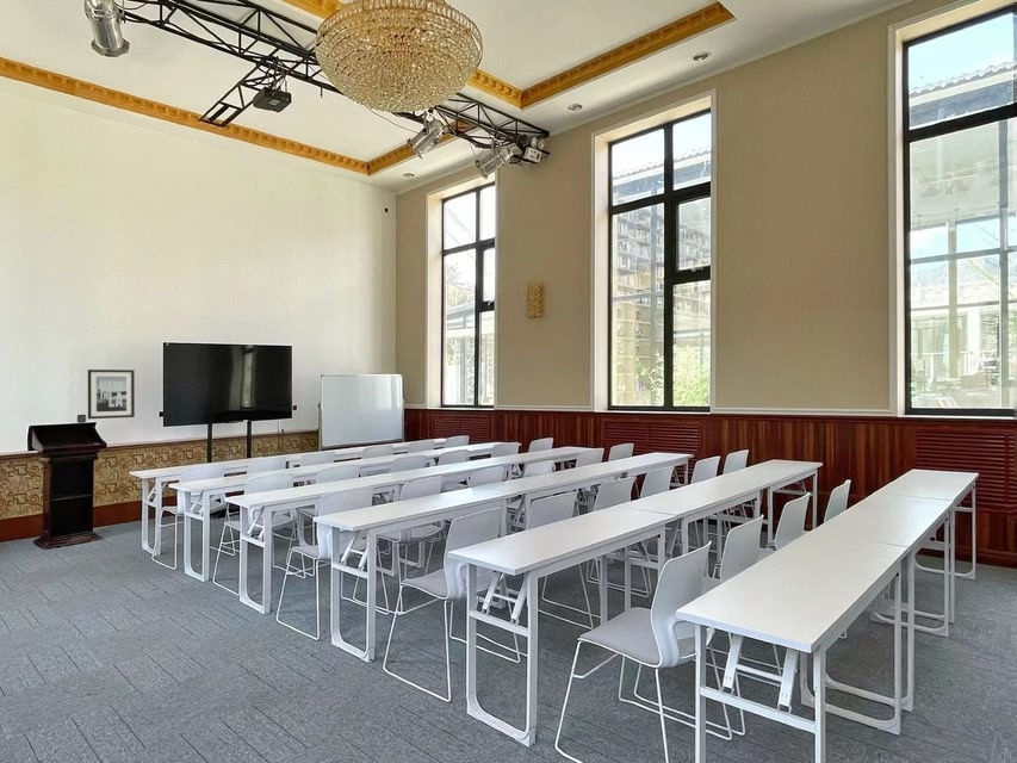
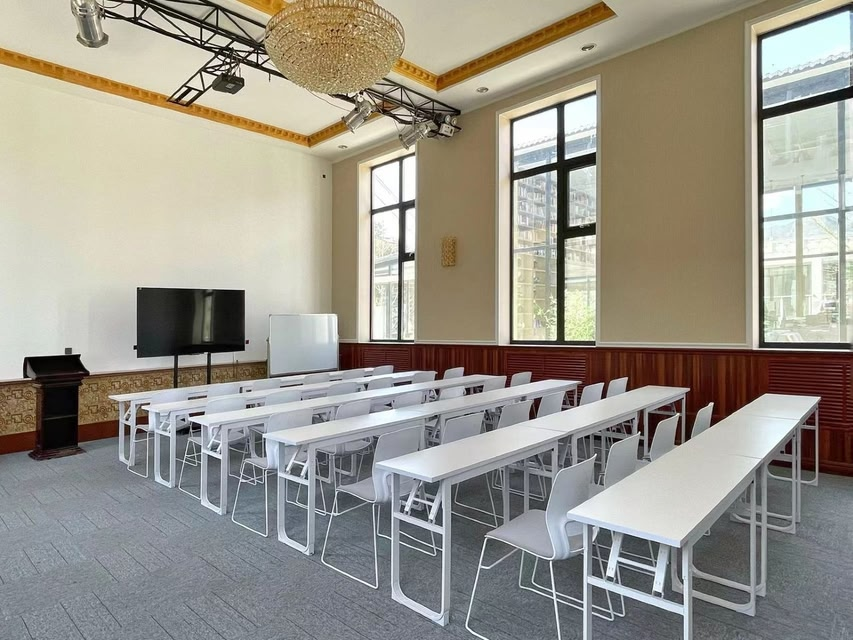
- wall art (111, 393)
